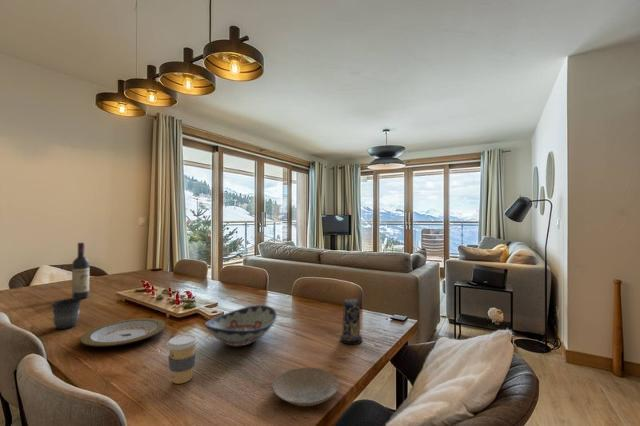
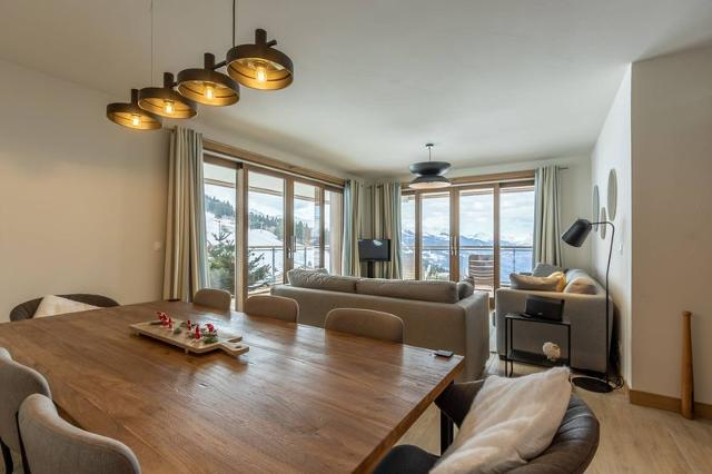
- candle (351, 319)
- plate (125, 333)
- plate (305, 388)
- coffee cup (182, 359)
- decorative bowl (242, 328)
- wine bottle (80, 269)
- mug (66, 313)
